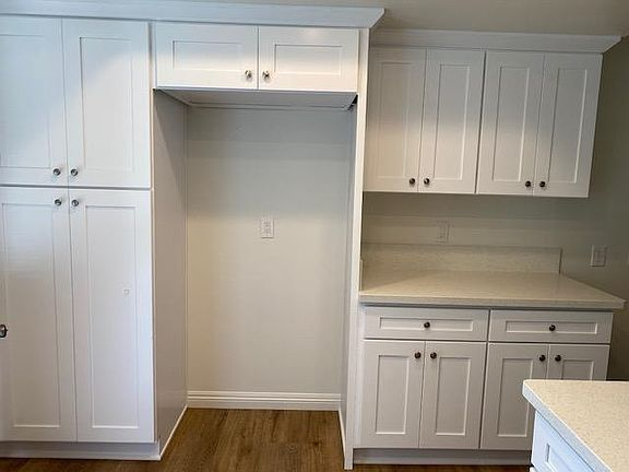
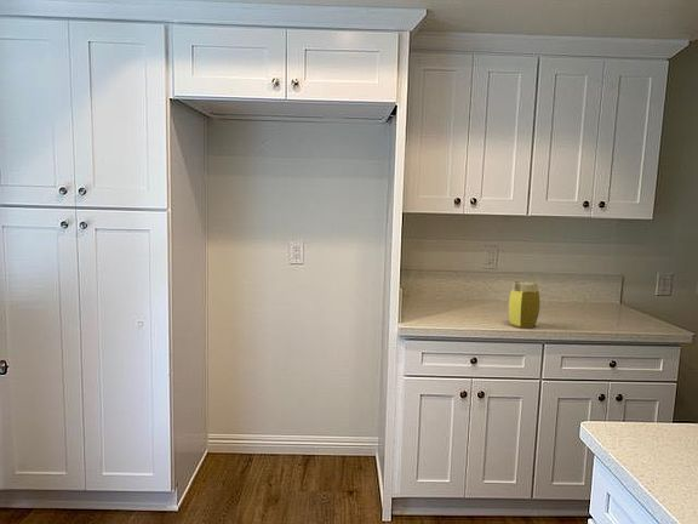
+ jar (524, 303)
